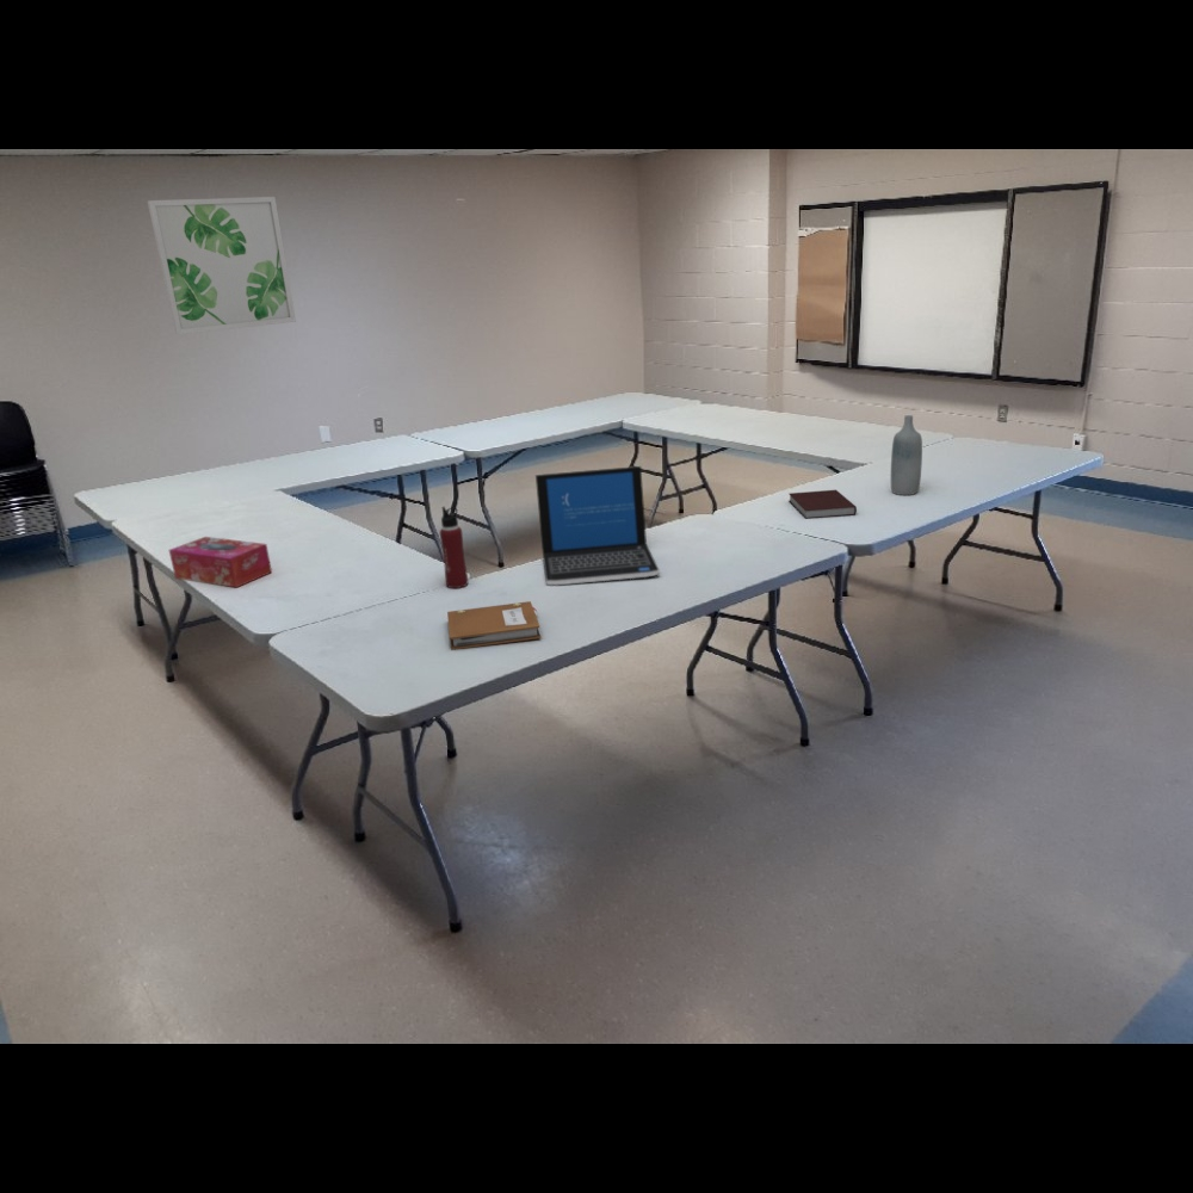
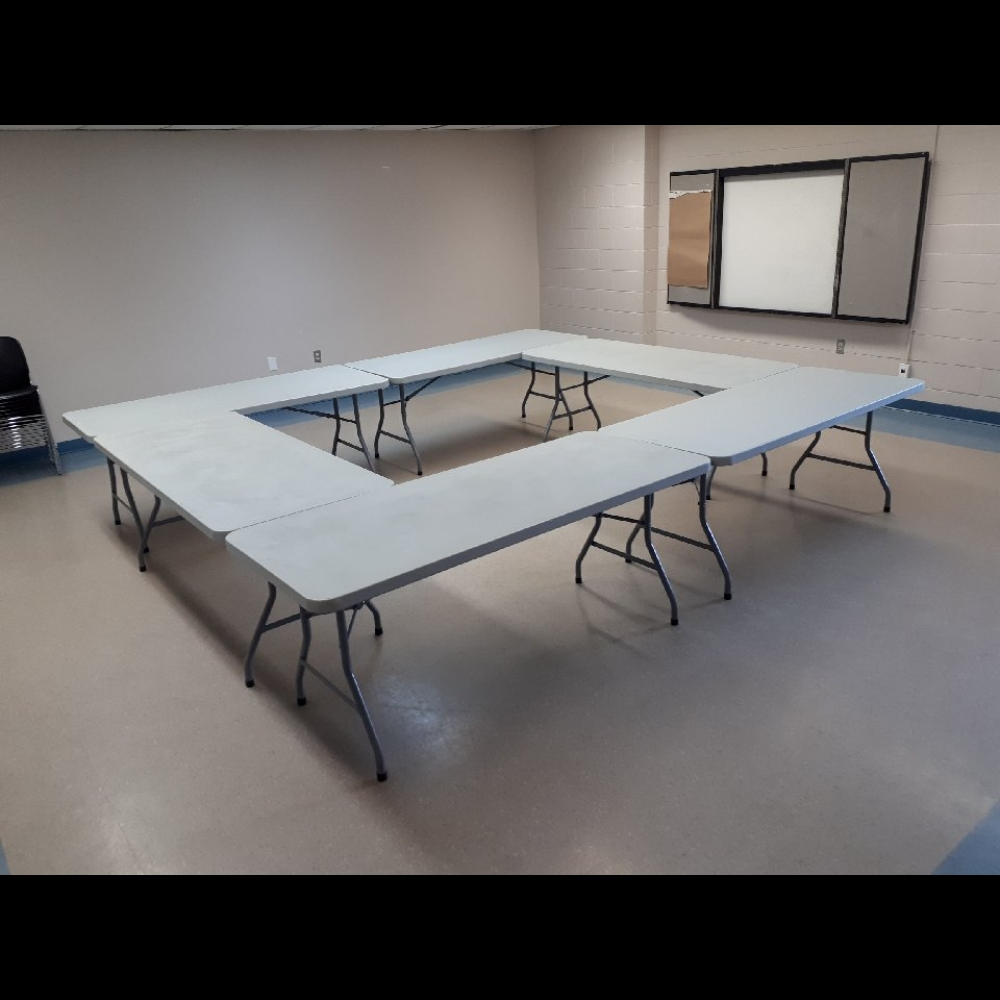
- water bottle (452, 546)
- notebook (494, 623)
- wall art (225, 264)
- notebook (821, 503)
- tissue box (220, 561)
- bottle (907, 455)
- laptop (595, 524)
